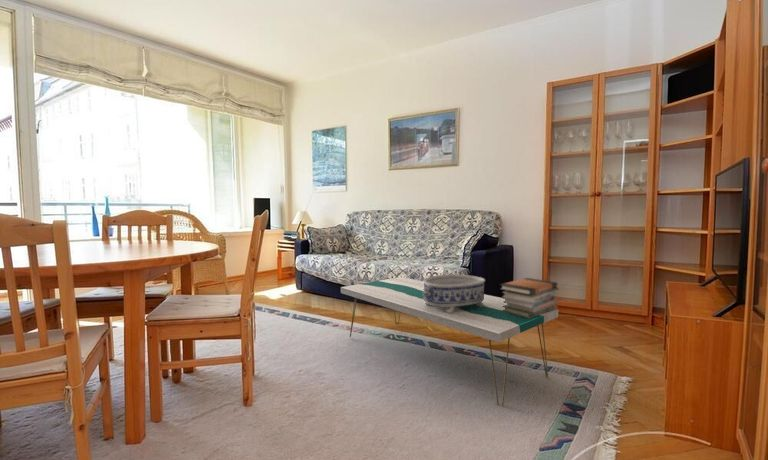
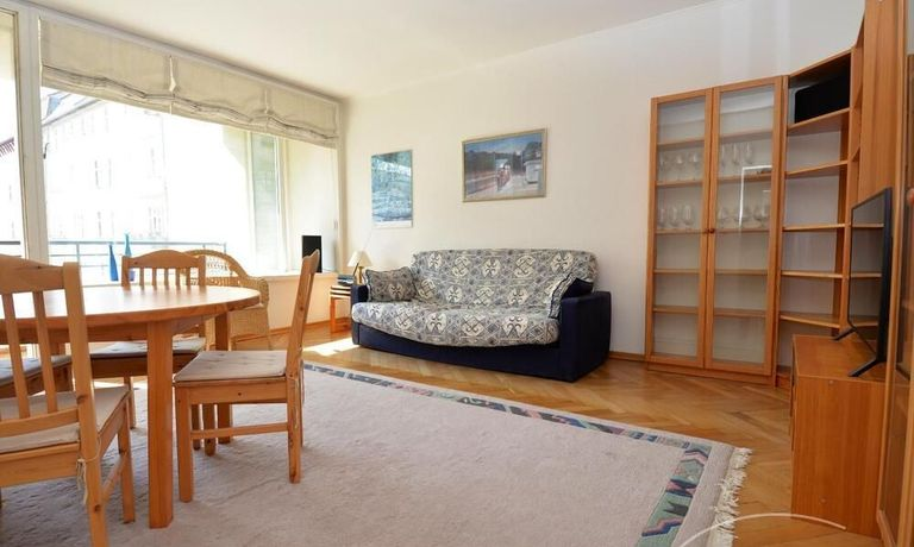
- book stack (529, 296)
- decorative bowl (453, 291)
- coffee table (435, 322)
